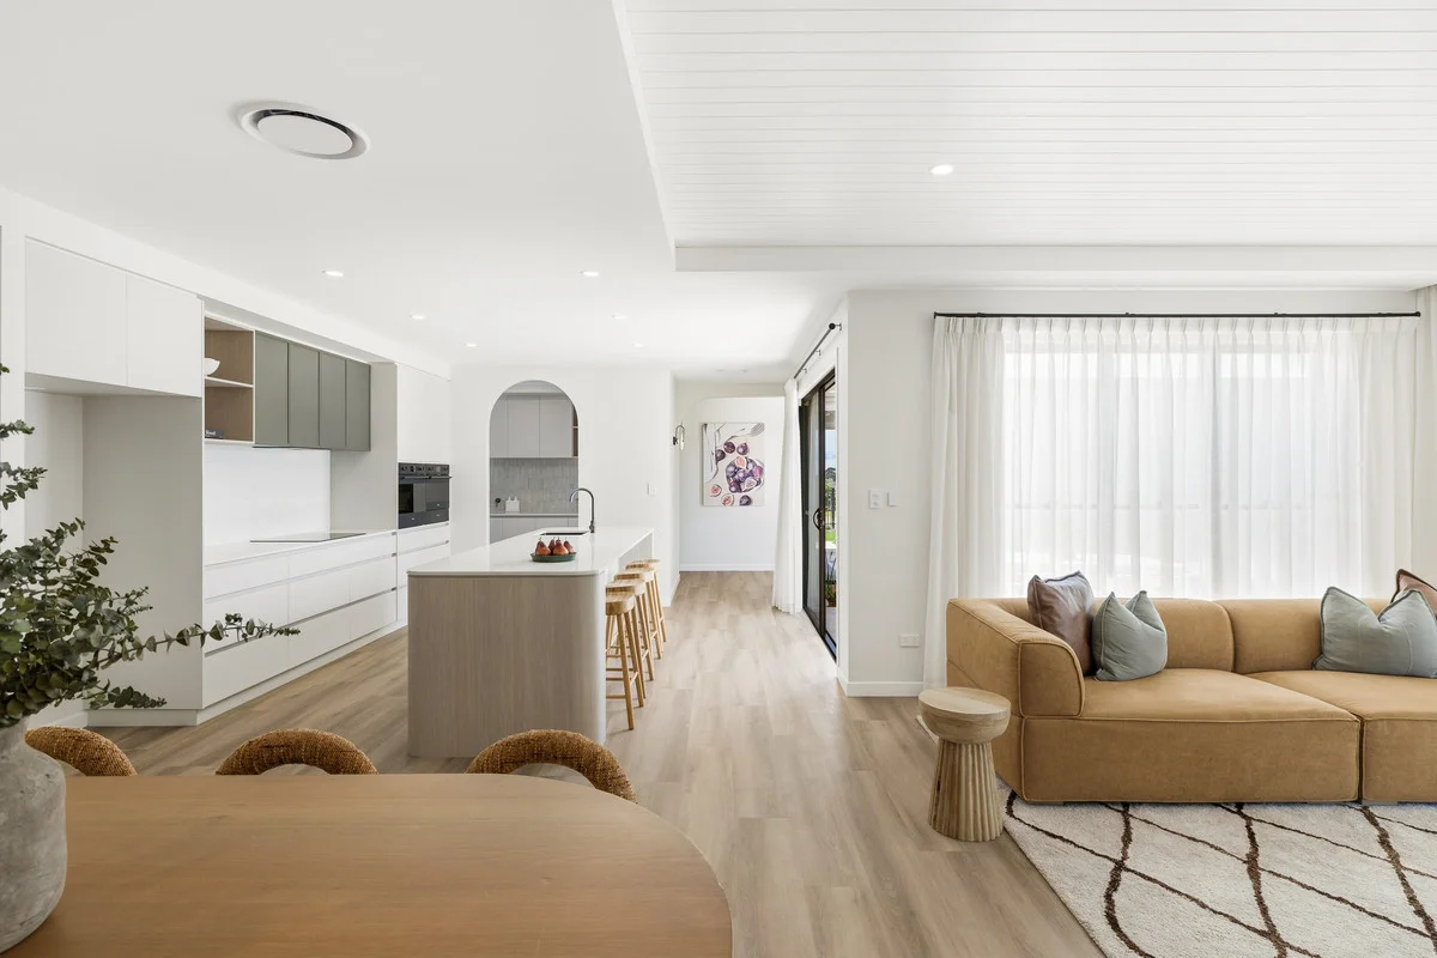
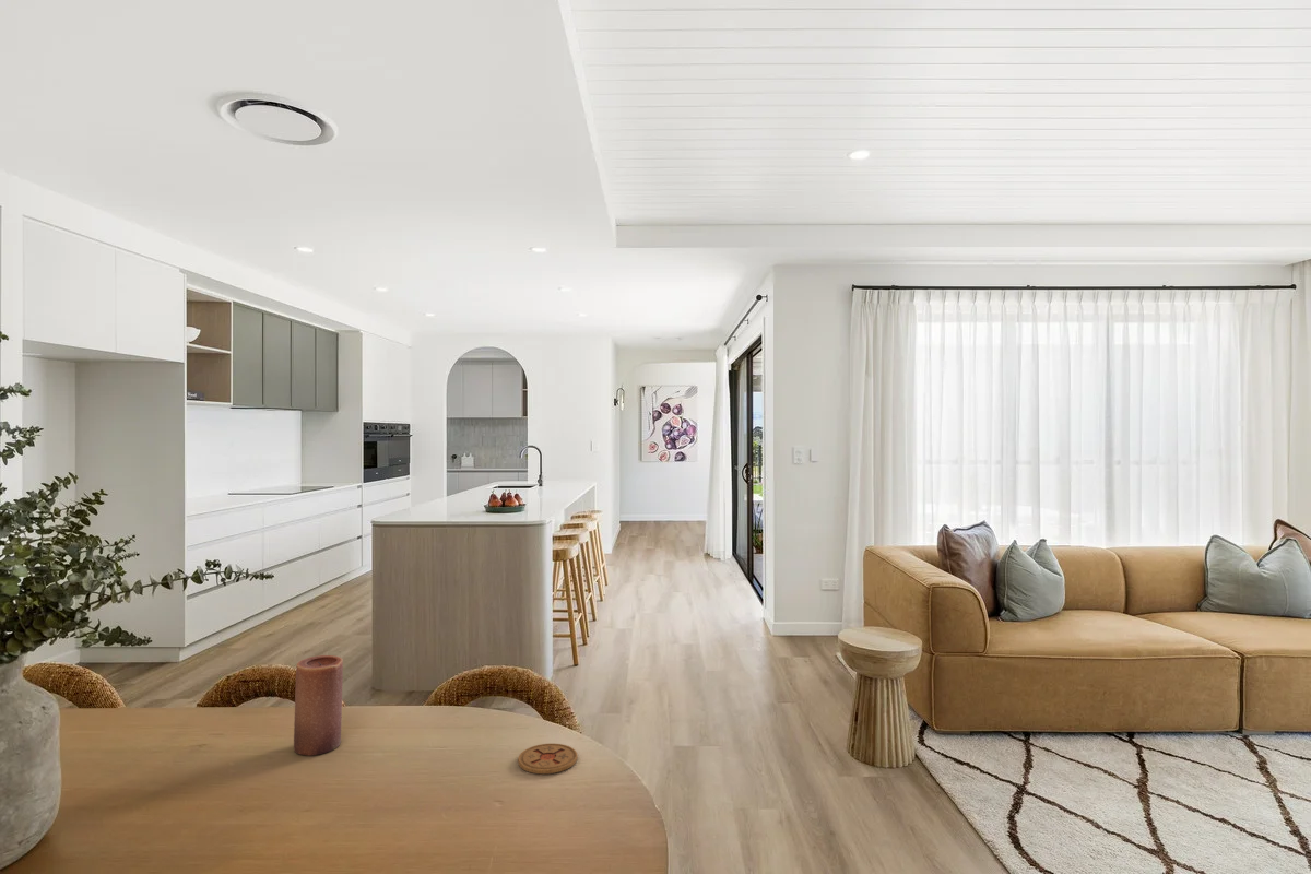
+ candle (318, 704)
+ coaster (547, 757)
